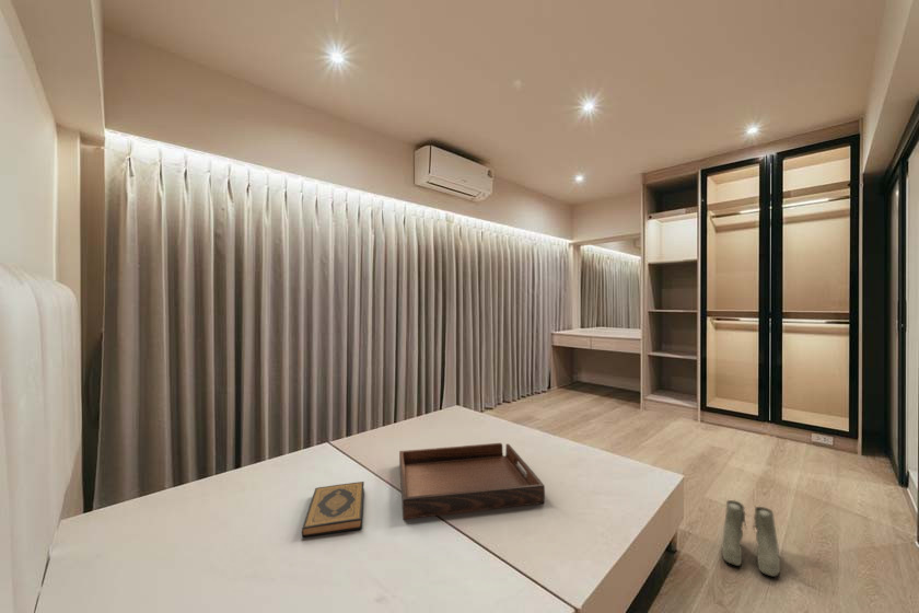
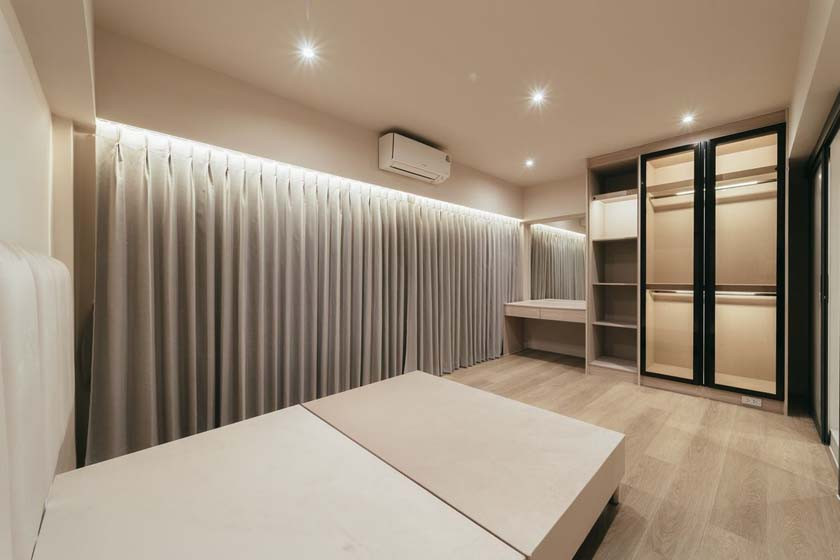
- serving tray (464, 474)
- boots (754, 531)
- hardback book (336, 506)
